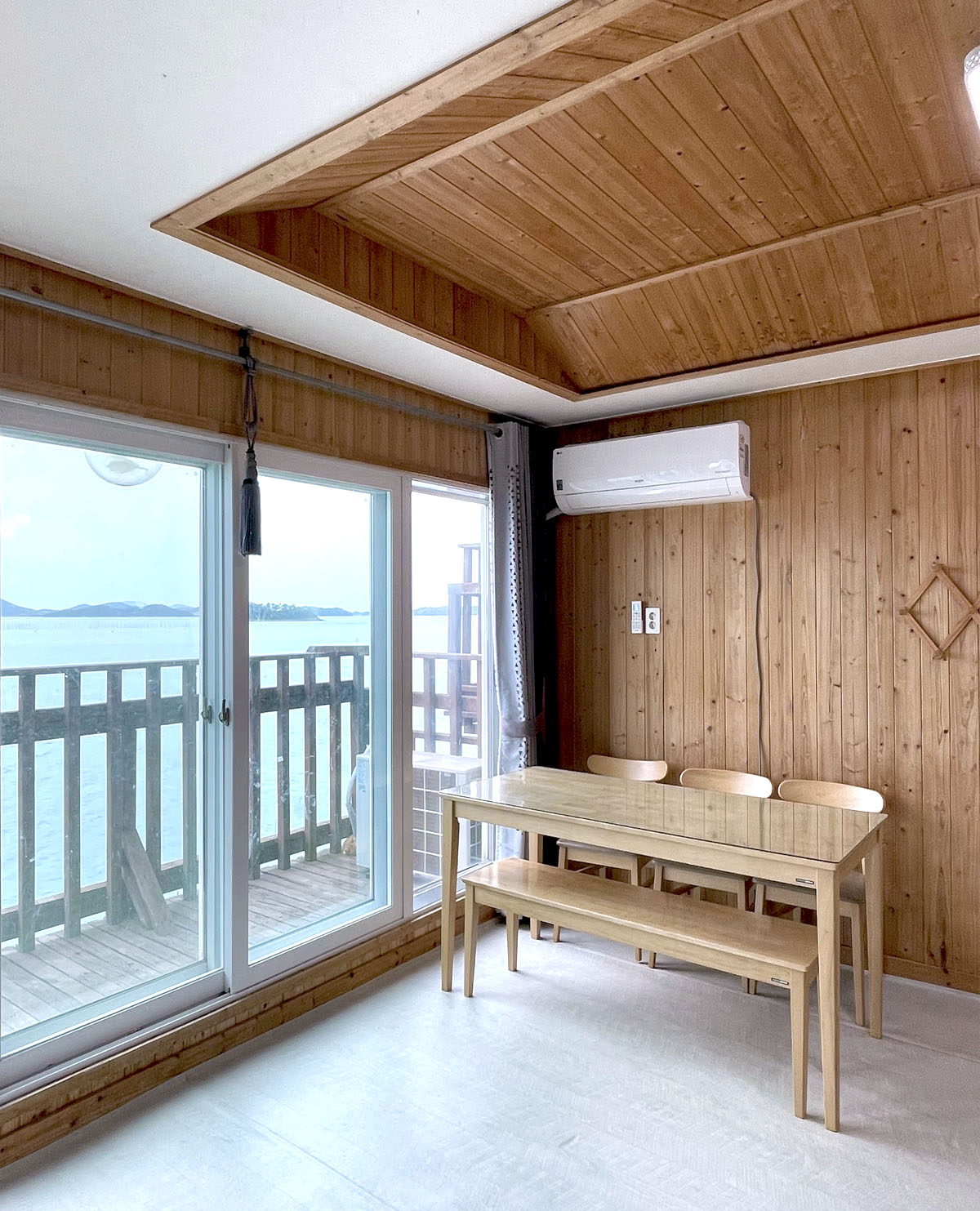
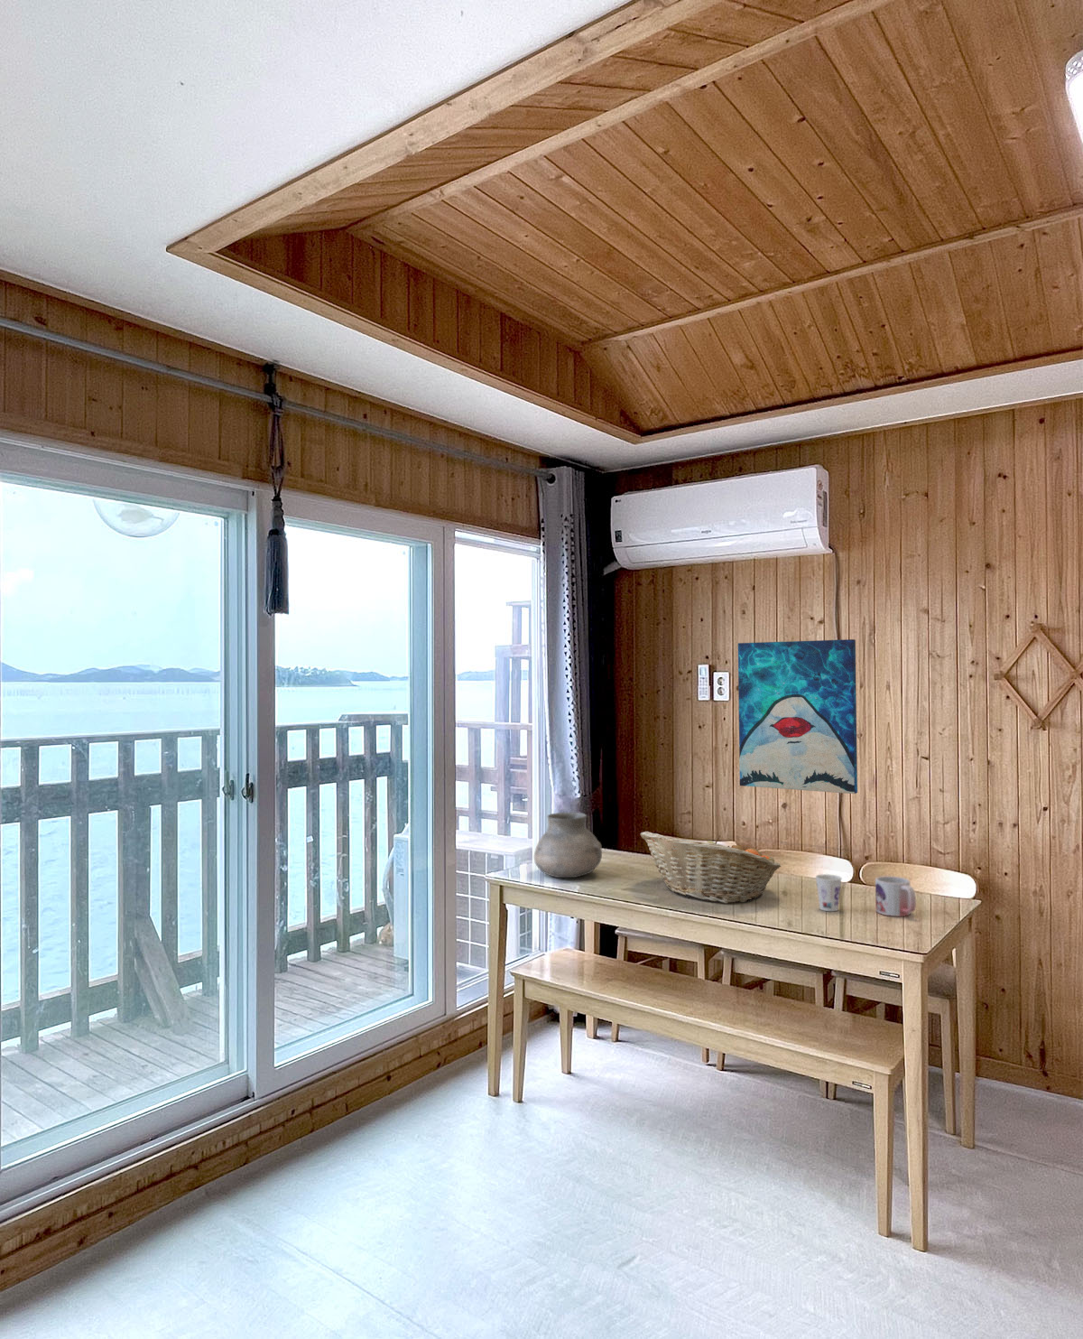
+ fruit basket (708, 860)
+ cup (829, 893)
+ mug (897, 897)
+ vase (568, 845)
+ wall art (795, 715)
